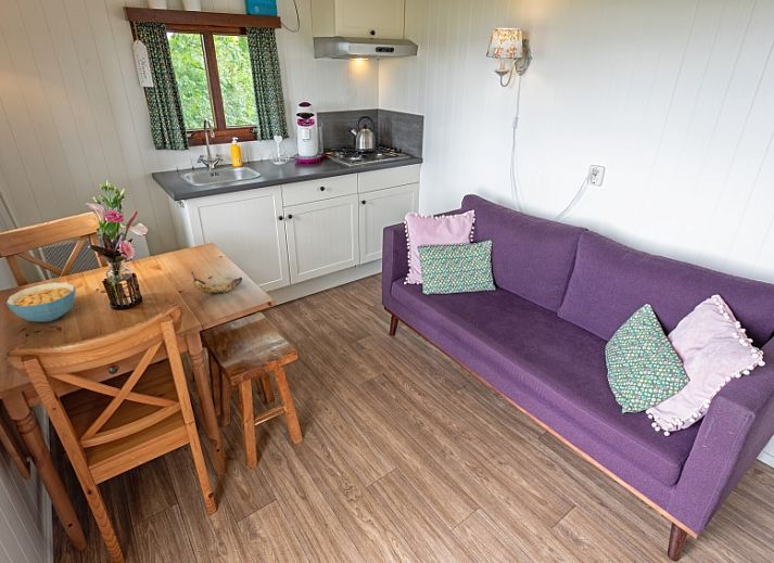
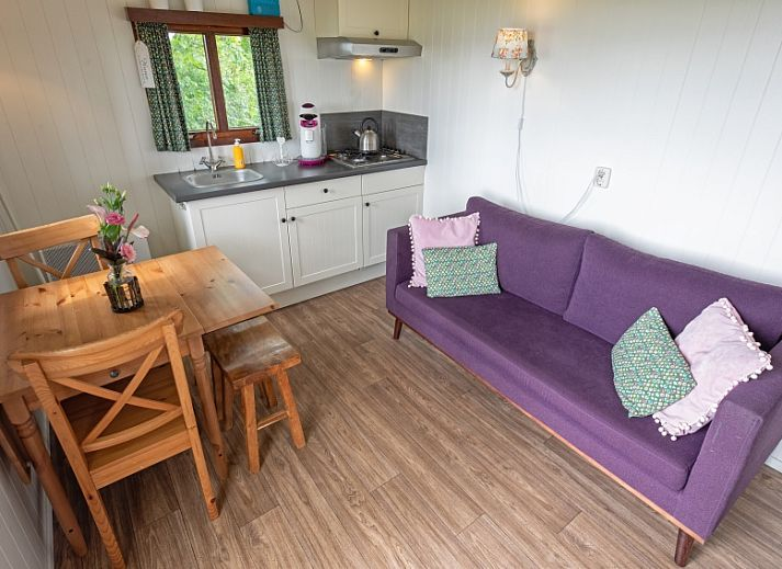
- banana (217, 283)
- cereal bowl (46, 306)
